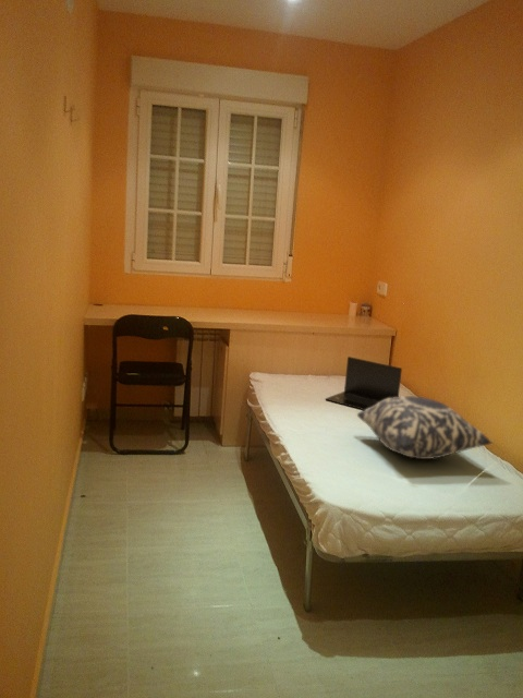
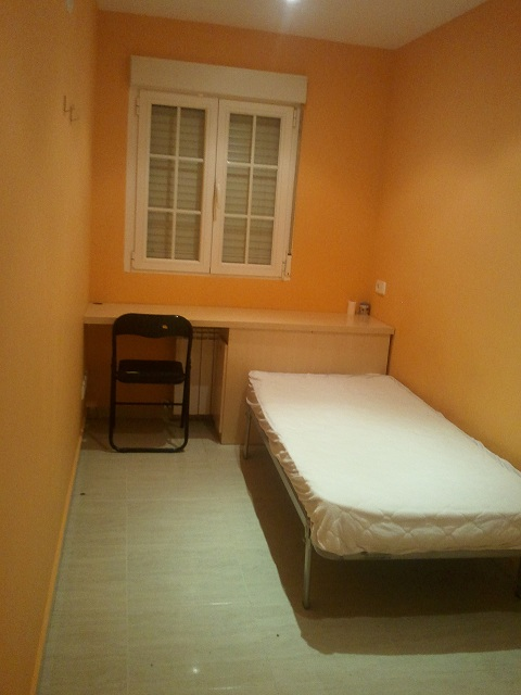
- cushion (419, 426)
- laptop (363, 384)
